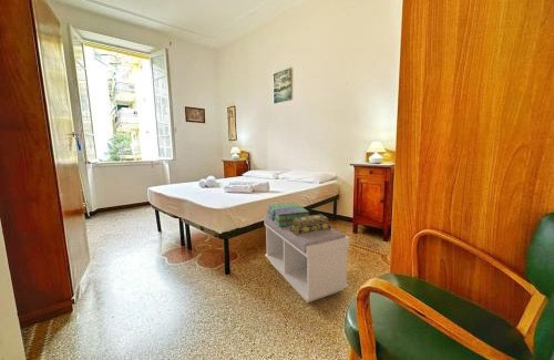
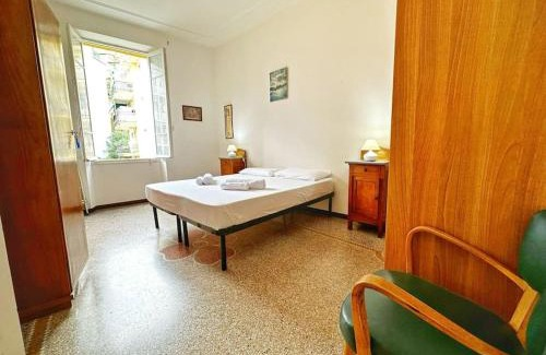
- bench (300, 249)
- decorative box (310, 223)
- stack of books (287, 213)
